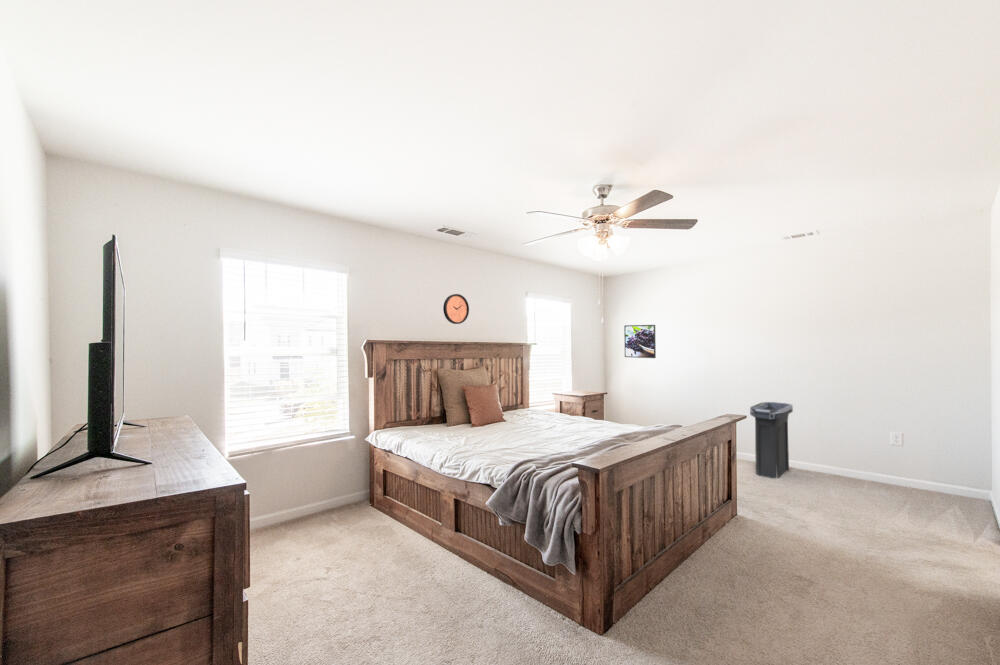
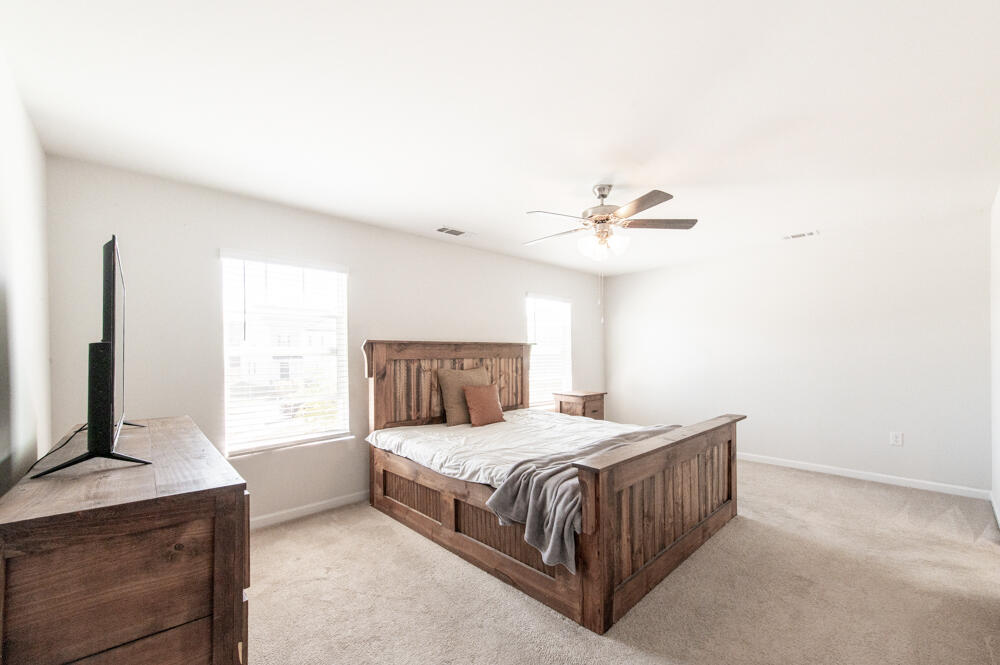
- clock (456, 309)
- trash can (772, 439)
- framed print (639, 341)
